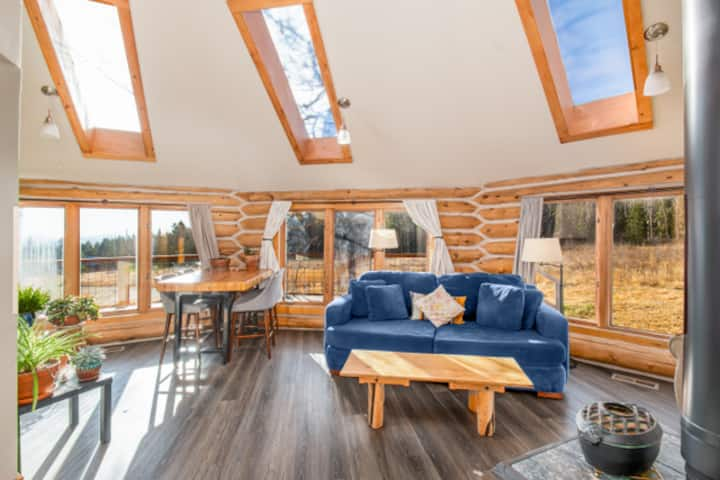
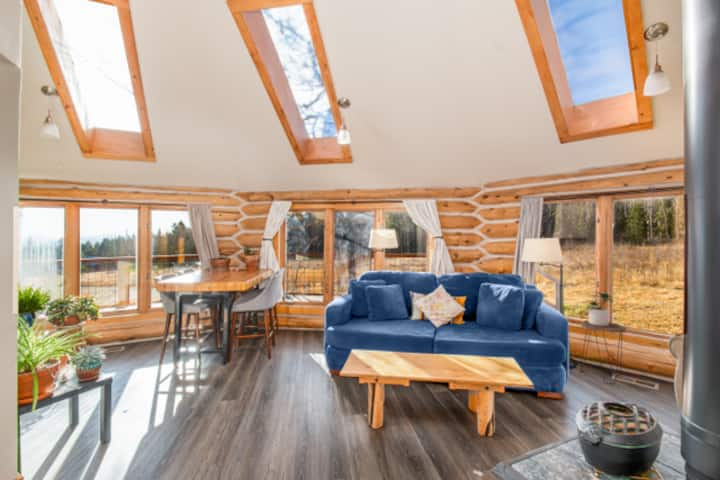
+ potted plant (601, 307)
+ side table (599, 352)
